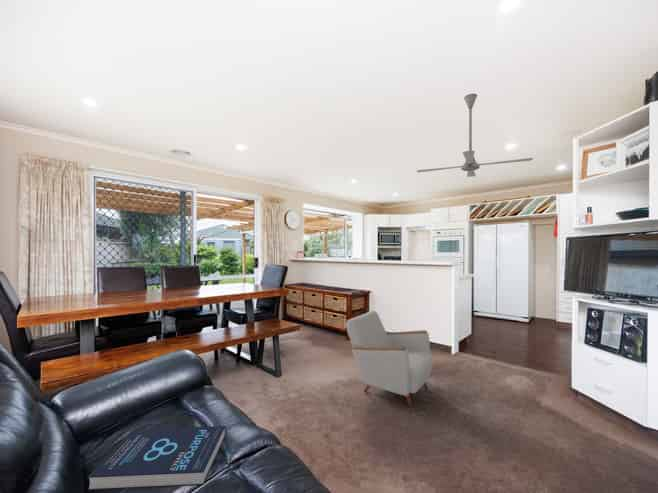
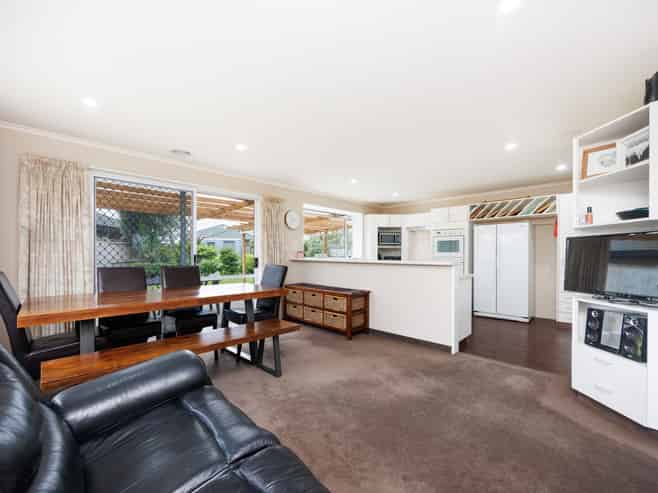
- ceiling fan (470, 133)
- book (165, 453)
- armchair (390, 353)
